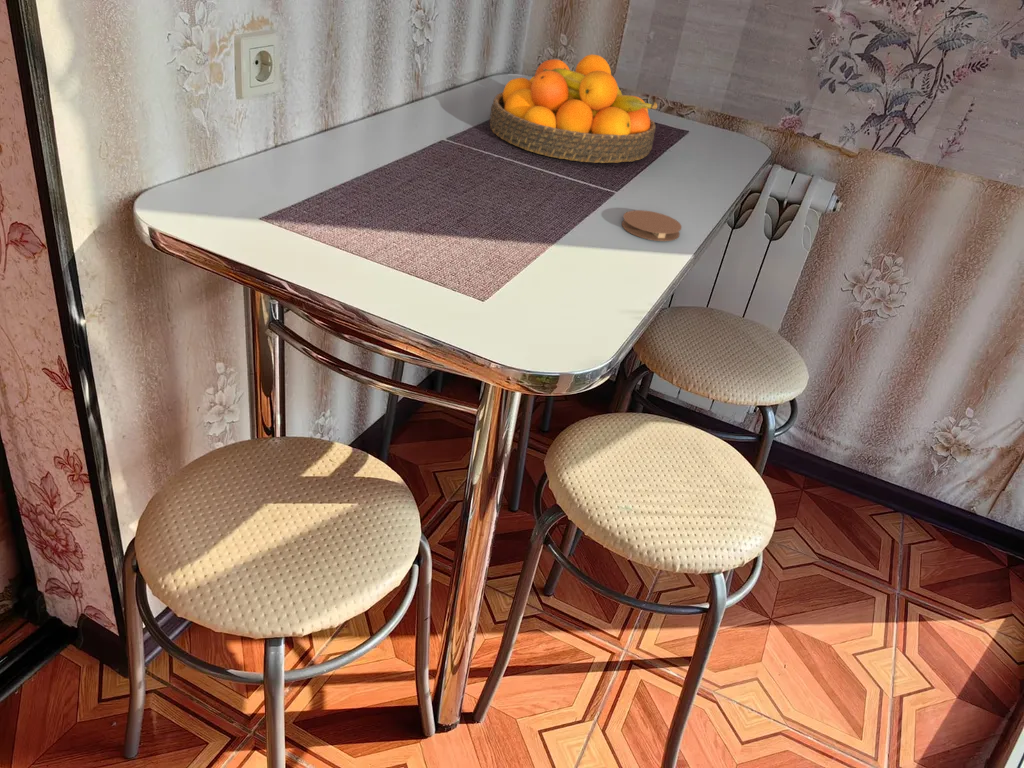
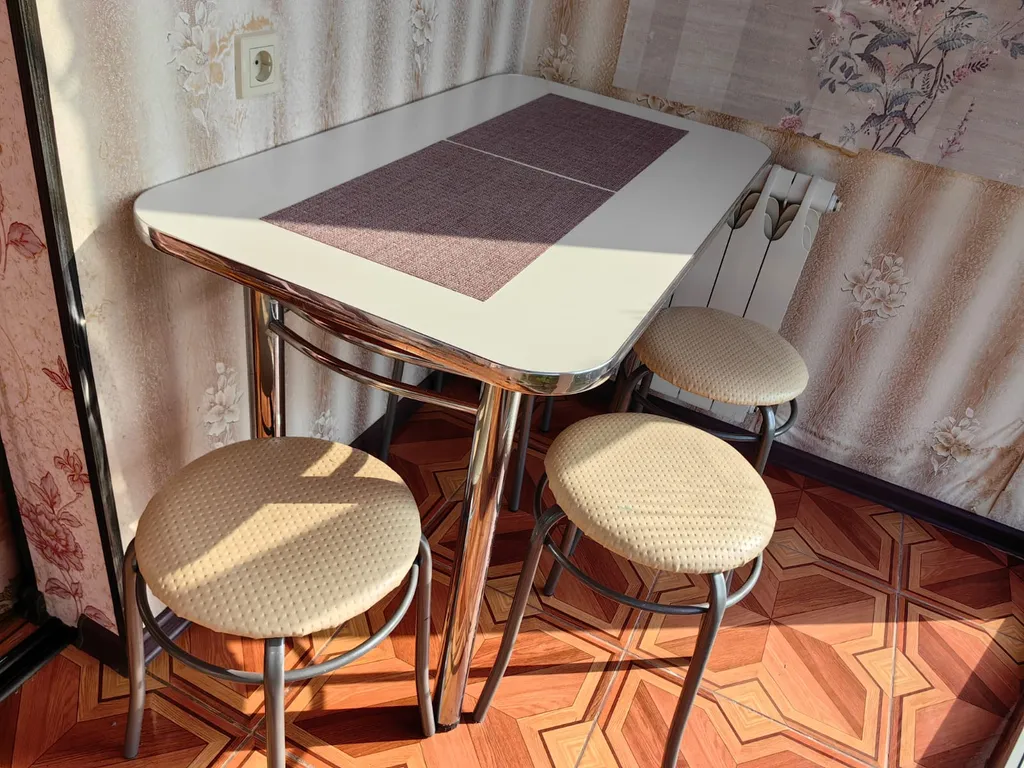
- coaster (651, 225)
- fruit bowl (576, 100)
